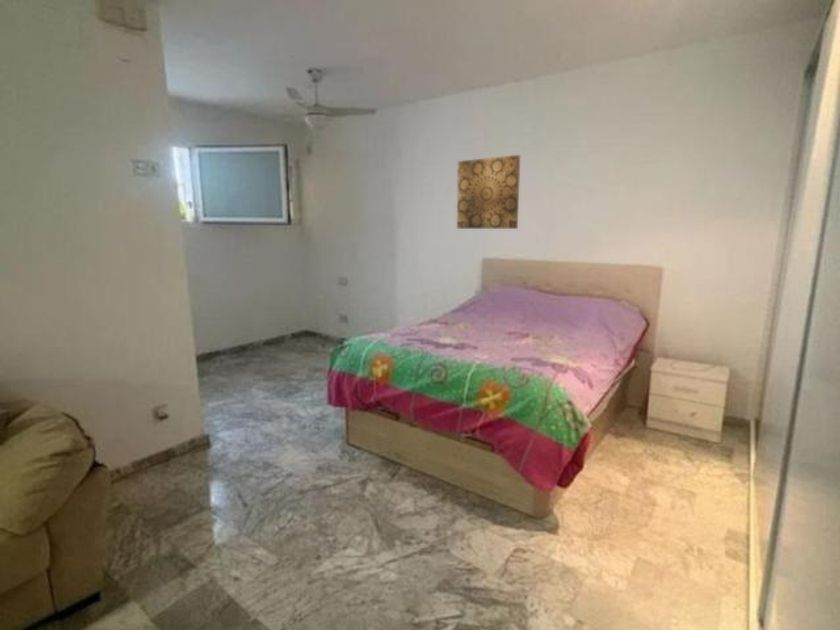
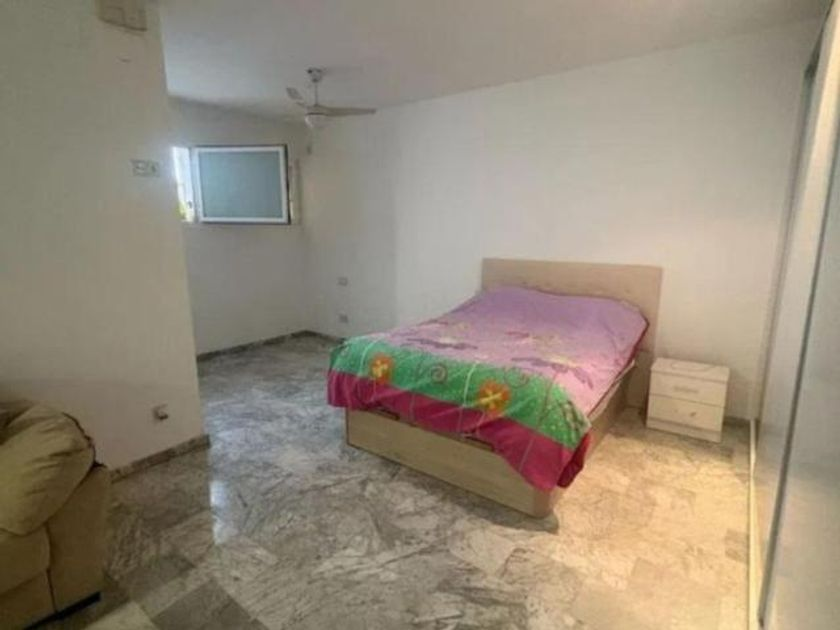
- wall art (486, 194)
